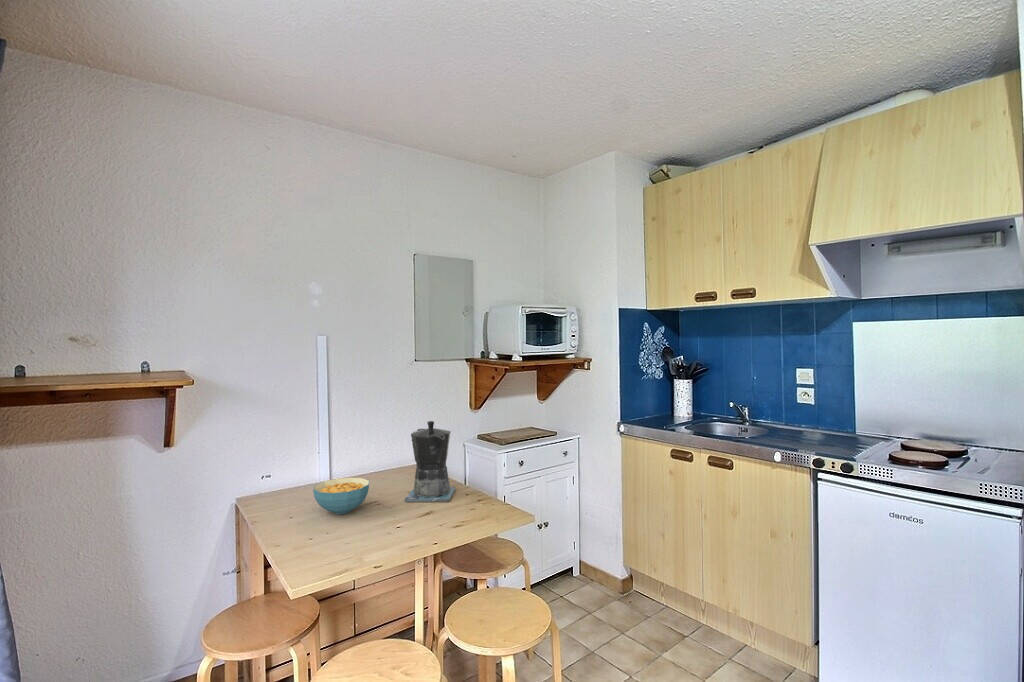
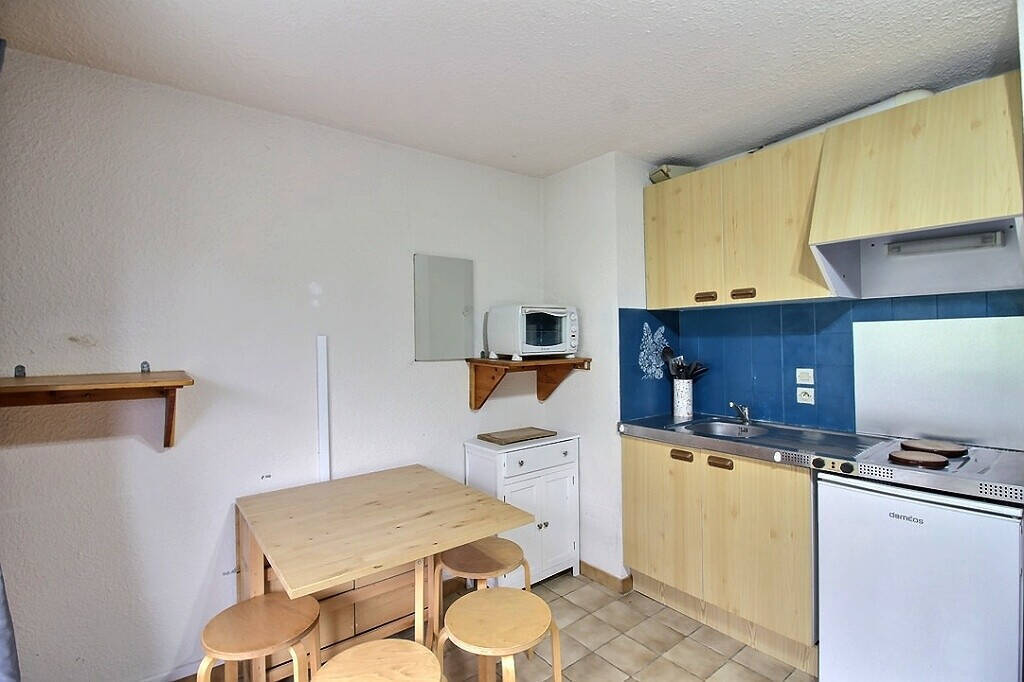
- cereal bowl (342, 498)
- coffee maker (430, 457)
